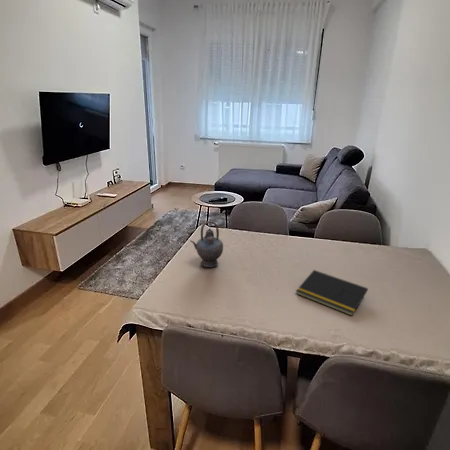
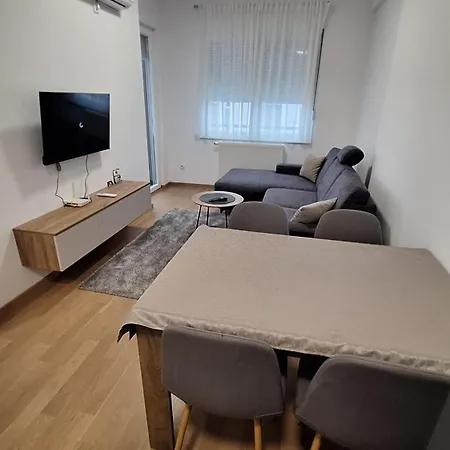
- notepad (331, 290)
- teapot (206, 242)
